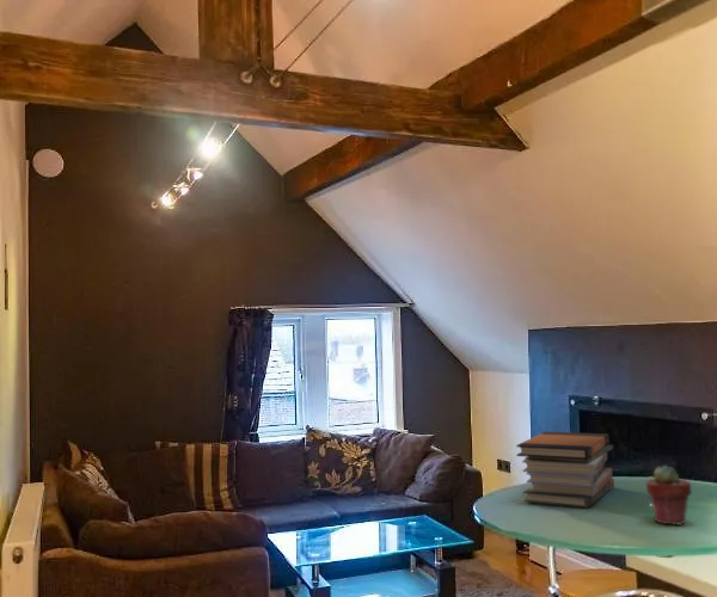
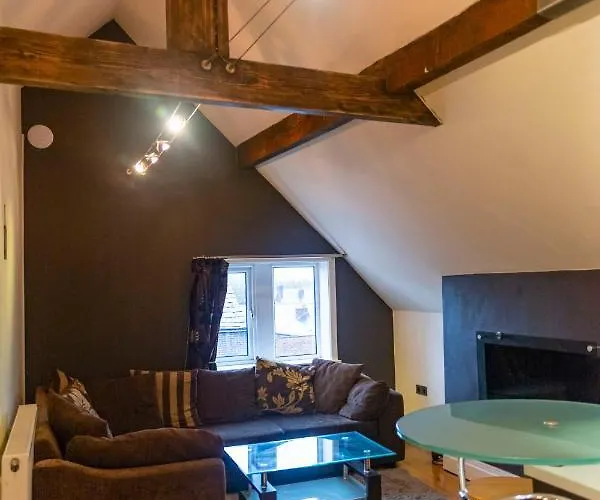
- book stack (566, 467)
- potted succulent (668, 493)
